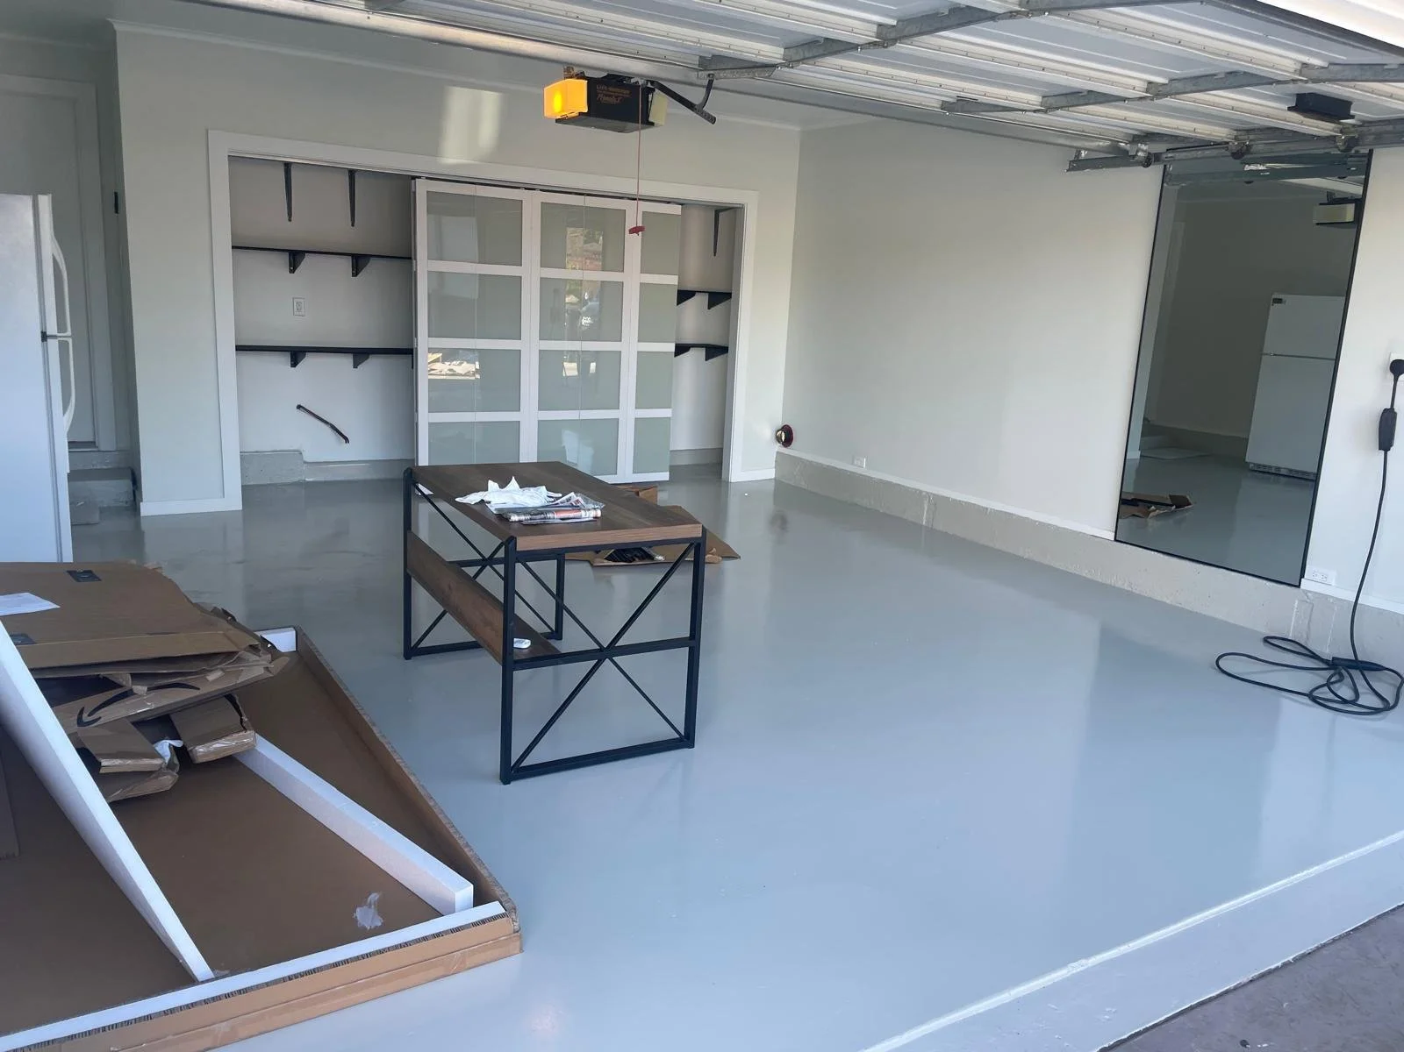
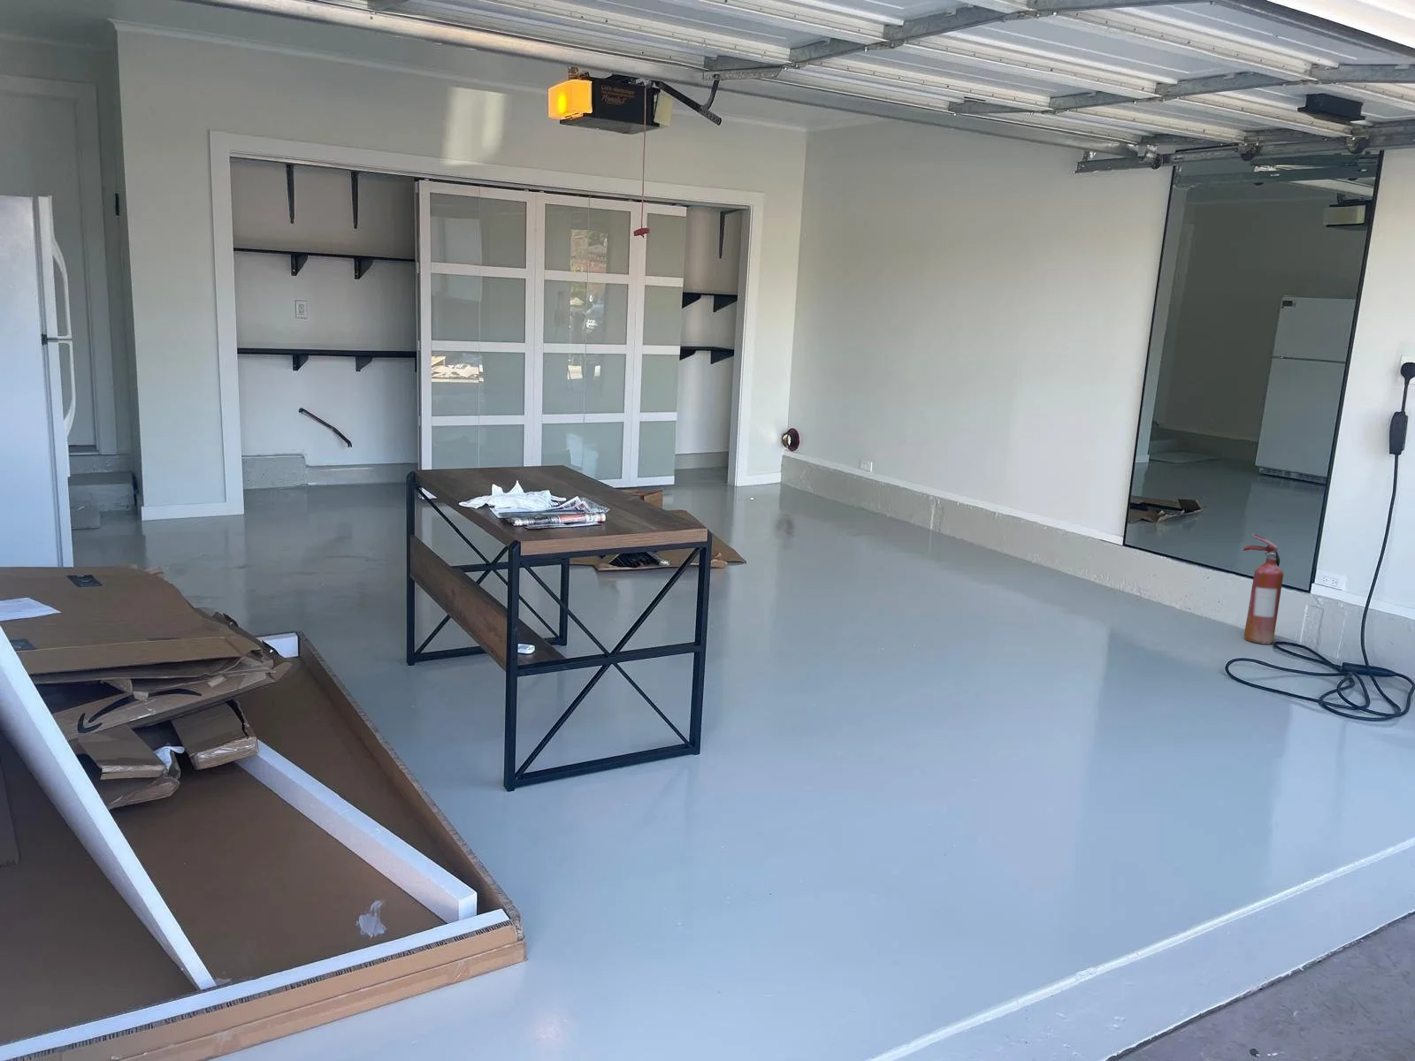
+ fire extinguisher (1265, 587)
